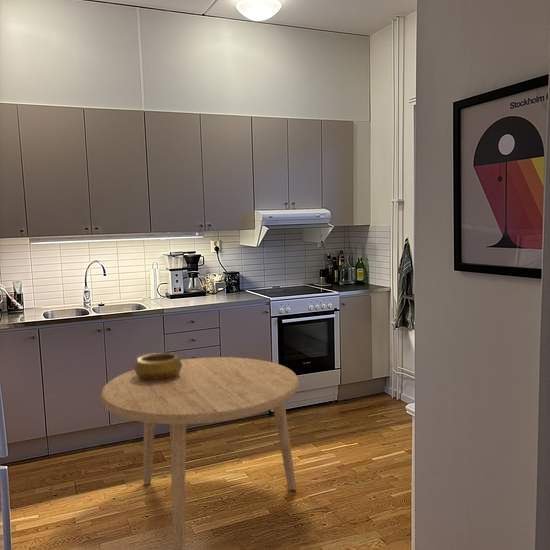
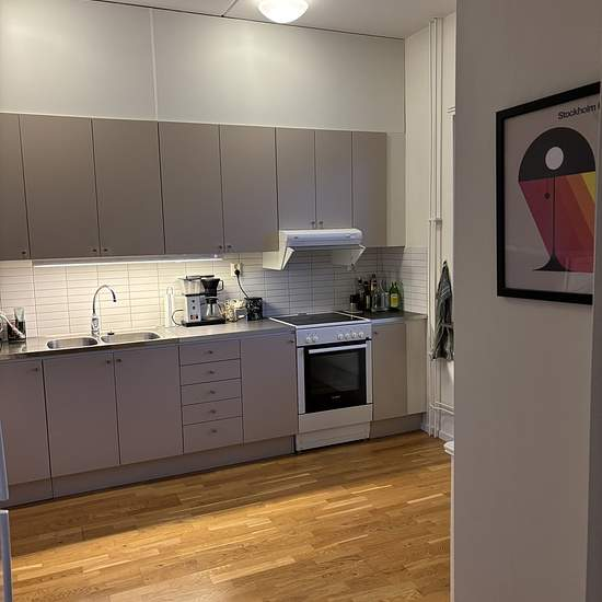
- decorative bowl (158, 366)
- dining table (185, 445)
